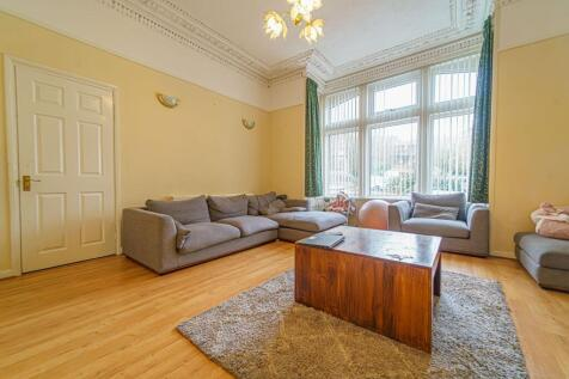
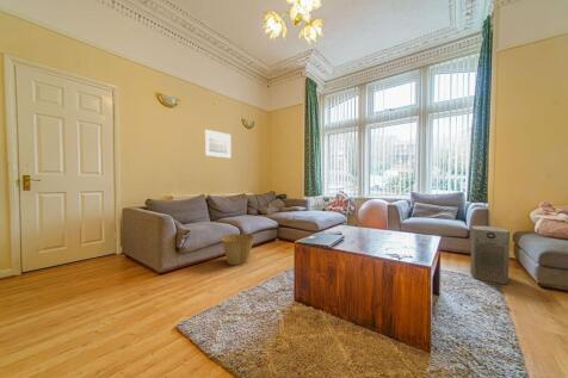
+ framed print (218, 144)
+ basket (237, 249)
+ fan (488, 252)
